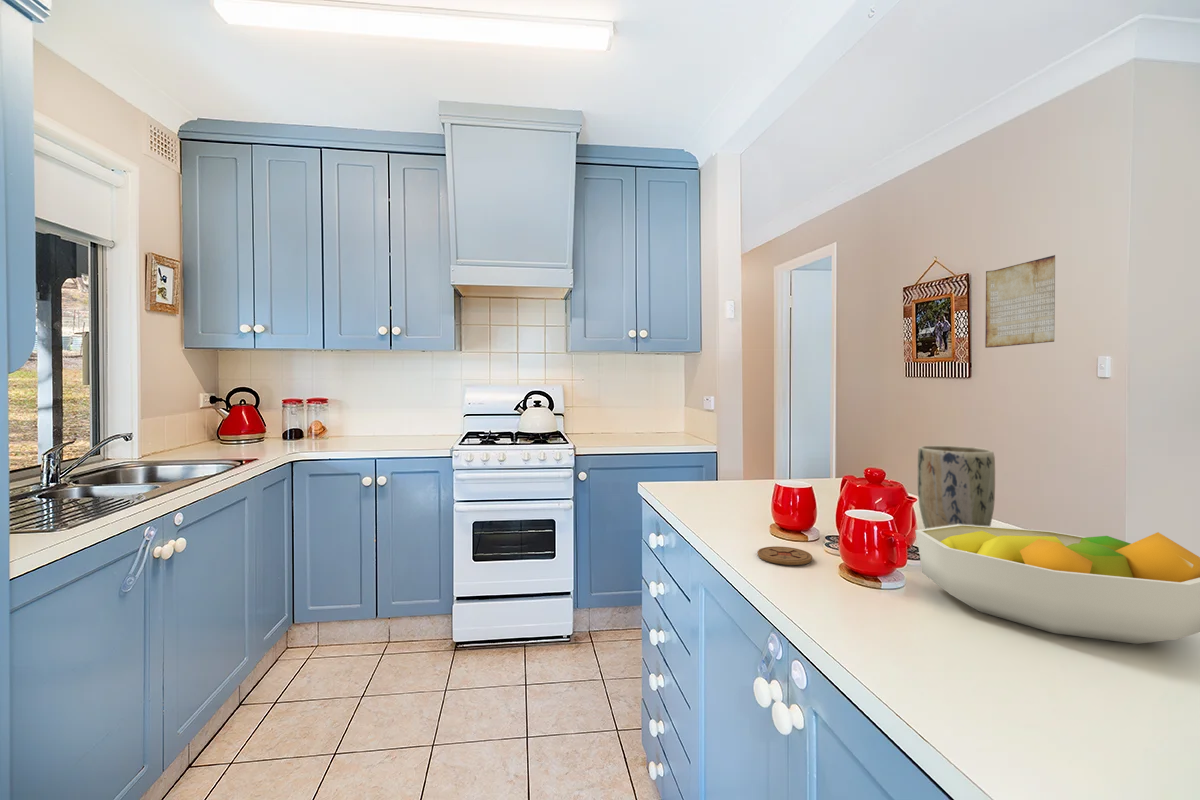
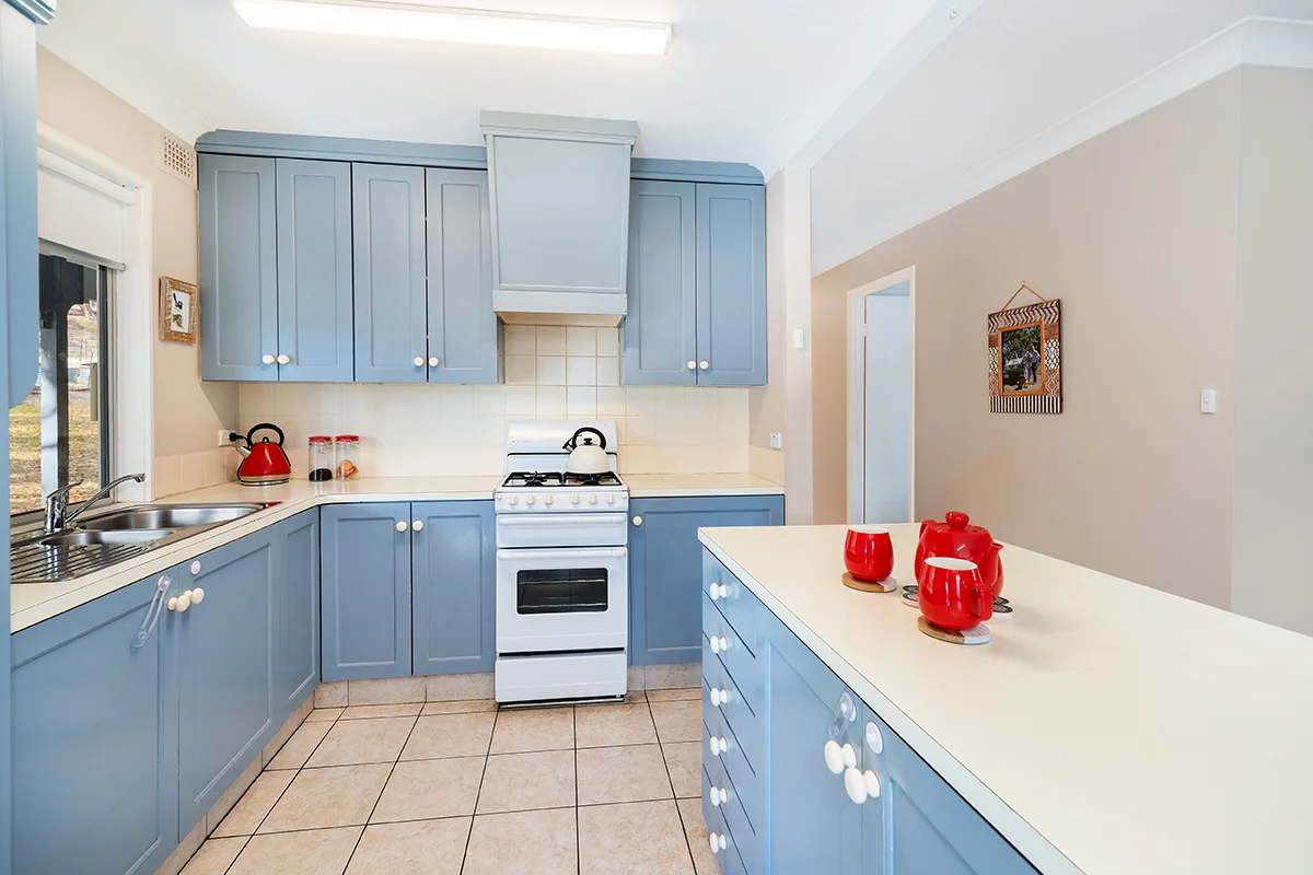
- coaster (784, 555)
- periodic table (1019, 303)
- plant pot (954, 496)
- fruit bowl (1051, 565)
